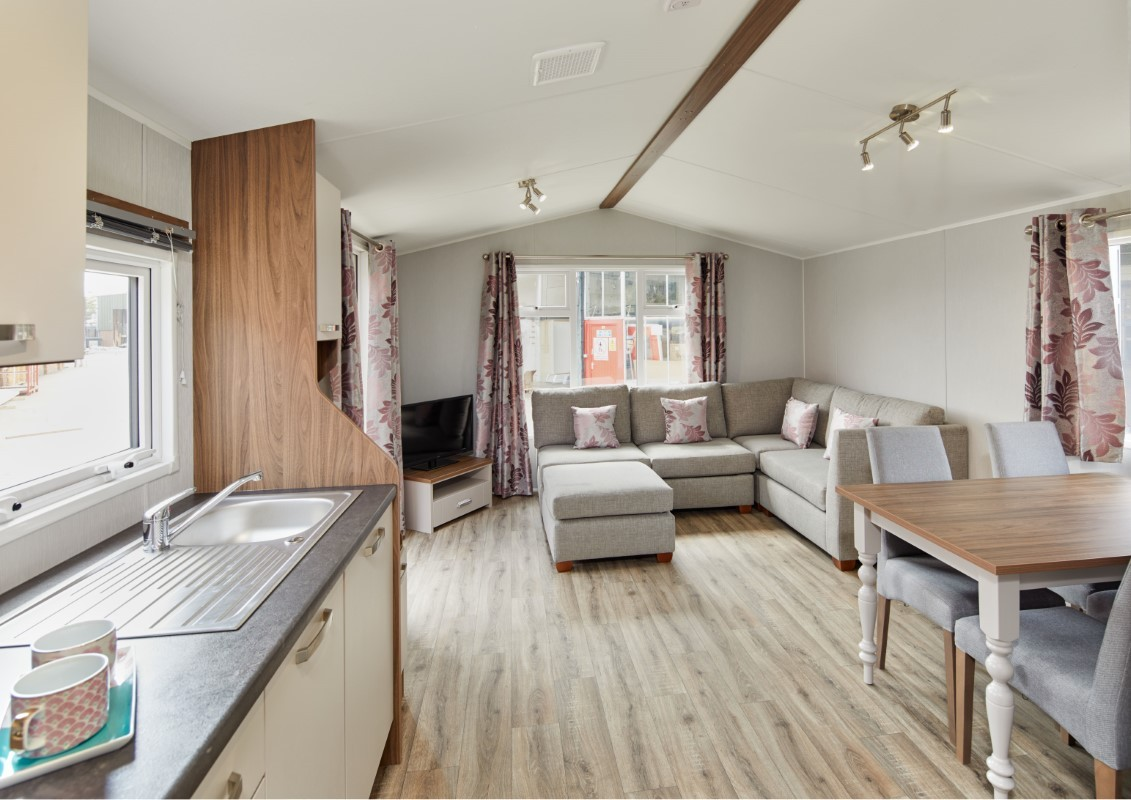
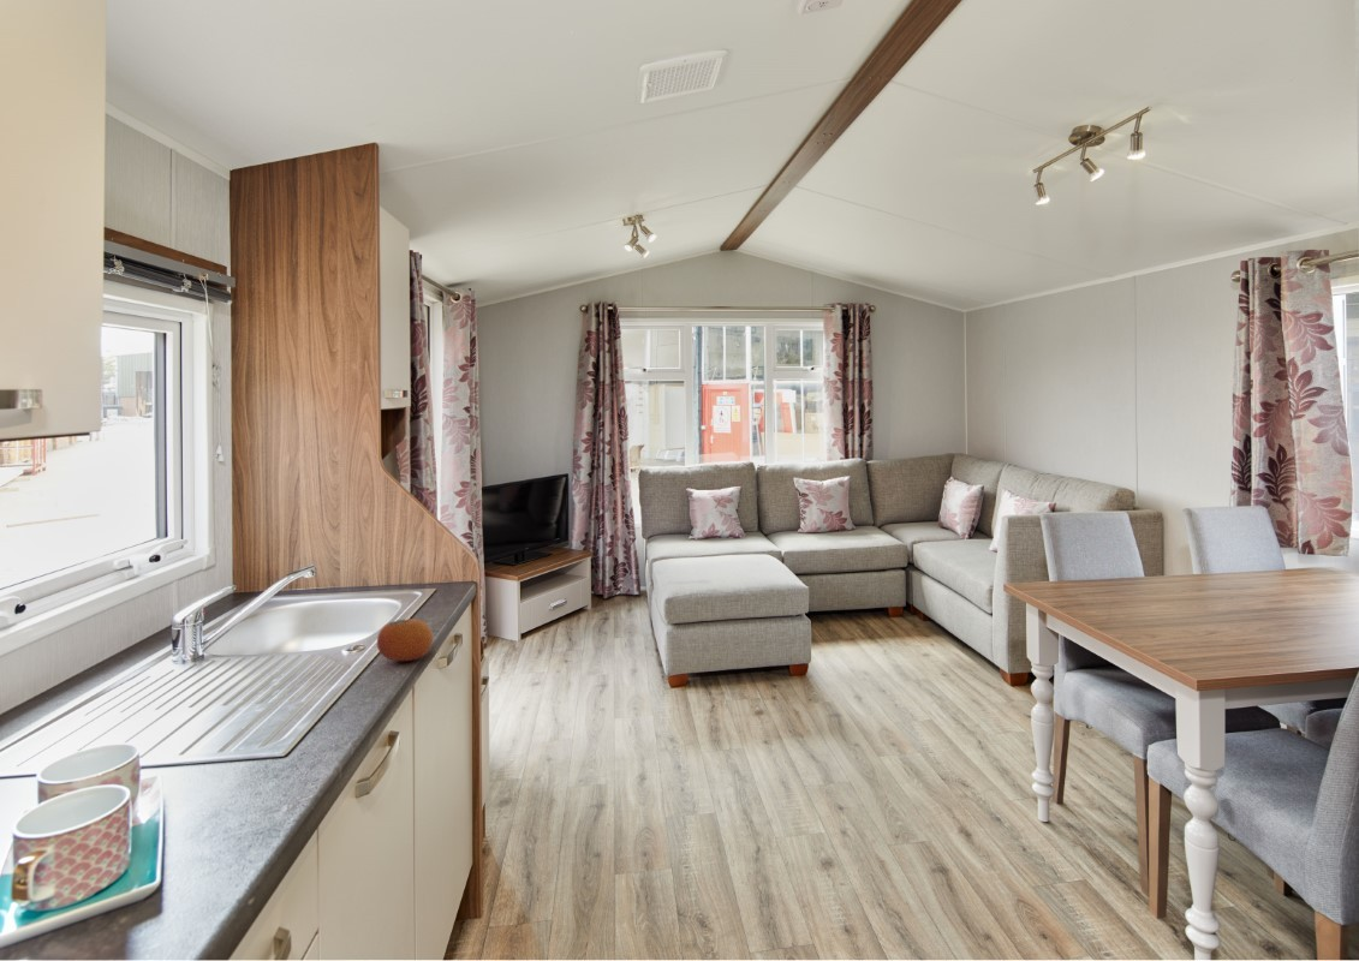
+ fruit (405, 639)
